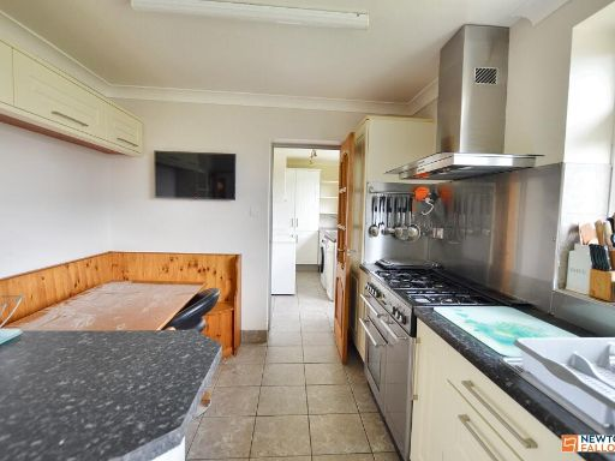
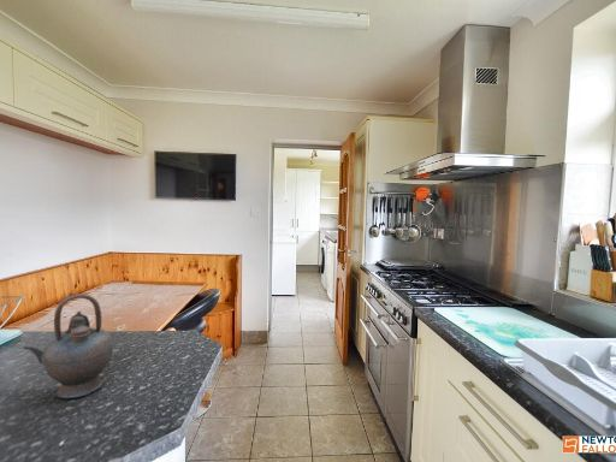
+ teapot (71, 343)
